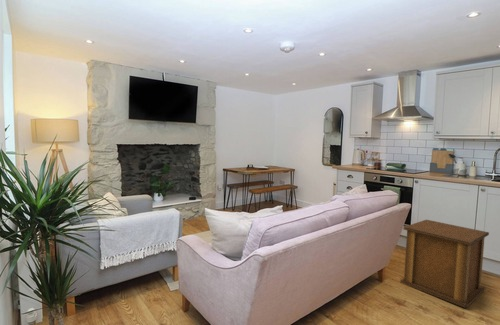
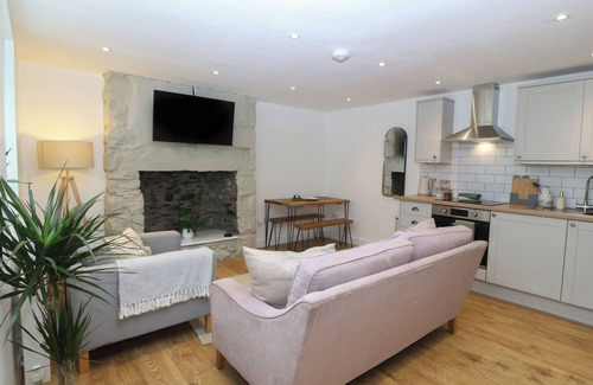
- side table (443, 258)
